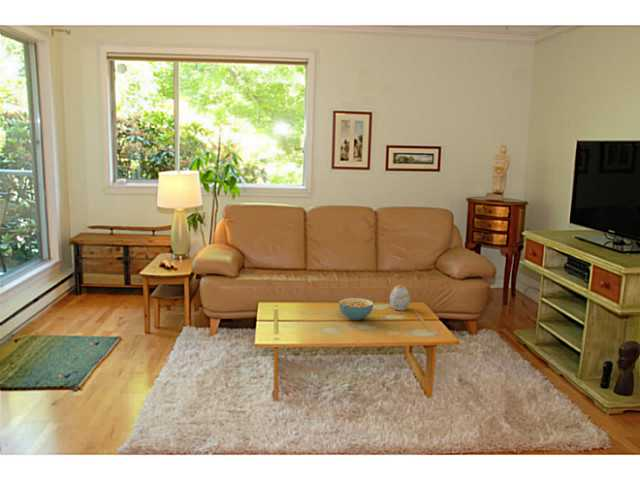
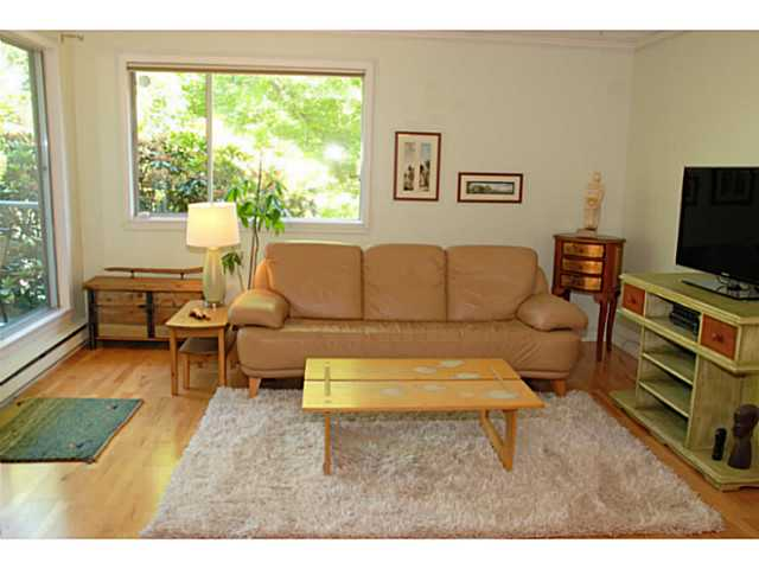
- decorative egg (400, 296)
- cereal bowl (355, 310)
